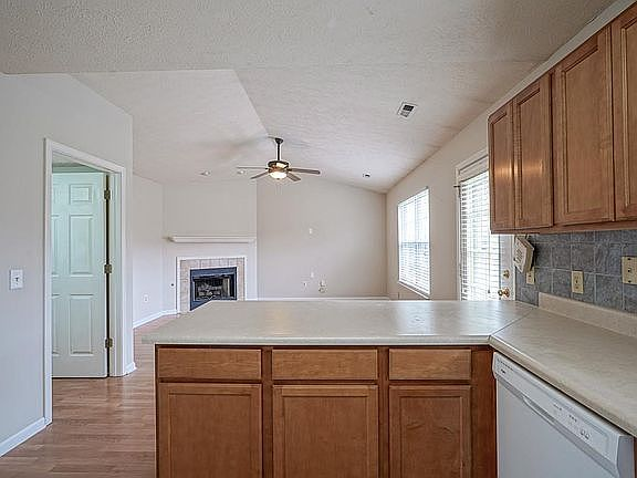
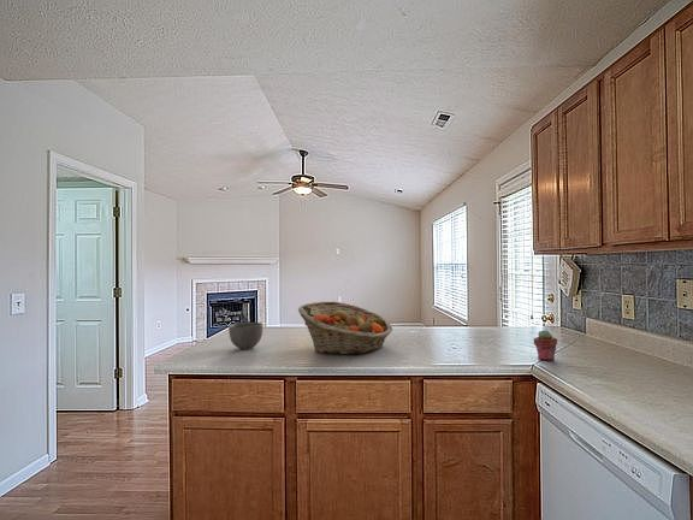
+ fruit basket (345, 325)
+ potted succulent (545, 344)
+ bowl (245, 336)
